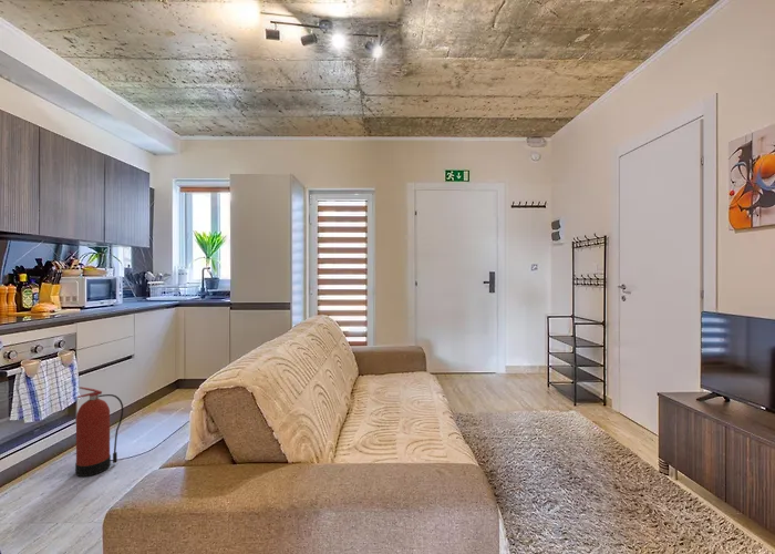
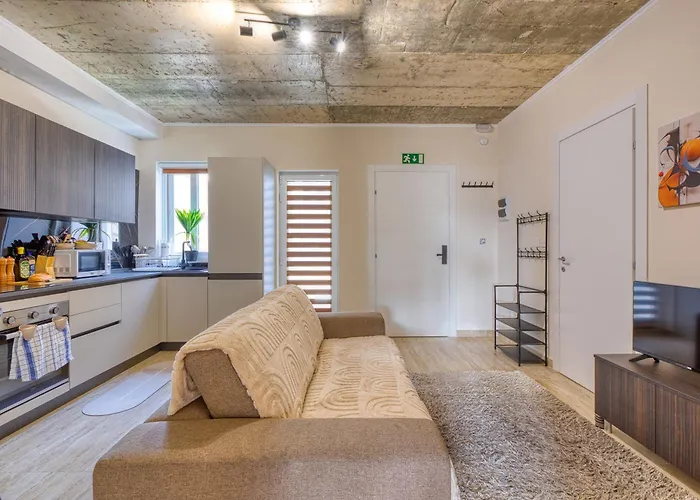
- fire extinguisher (100, 425)
